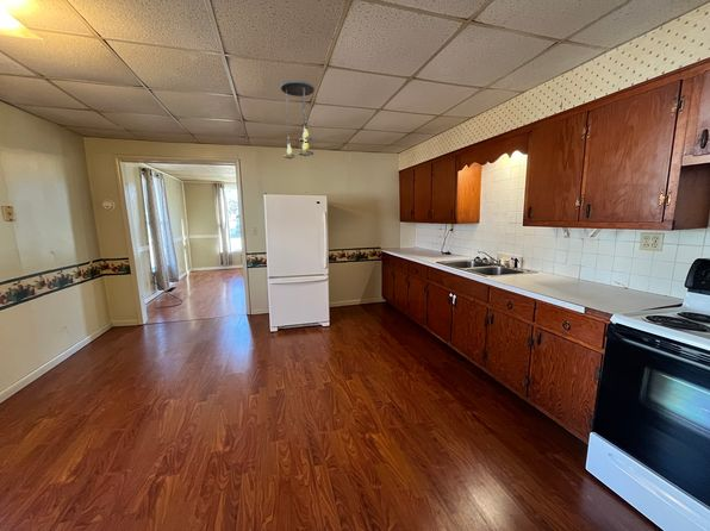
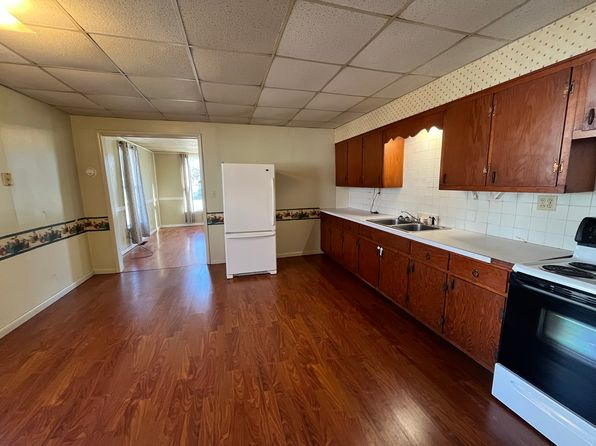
- ceiling light fixture (304, 124)
